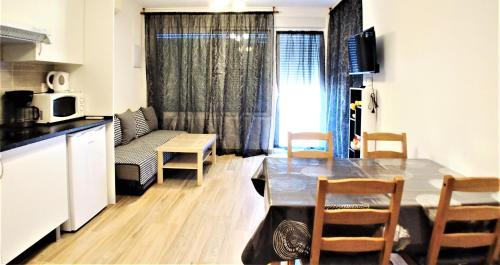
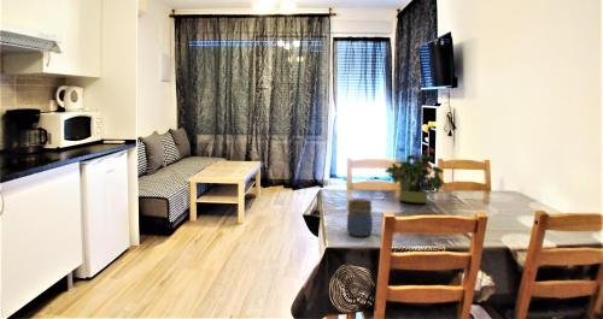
+ jar (358, 215)
+ potted plant (414, 173)
